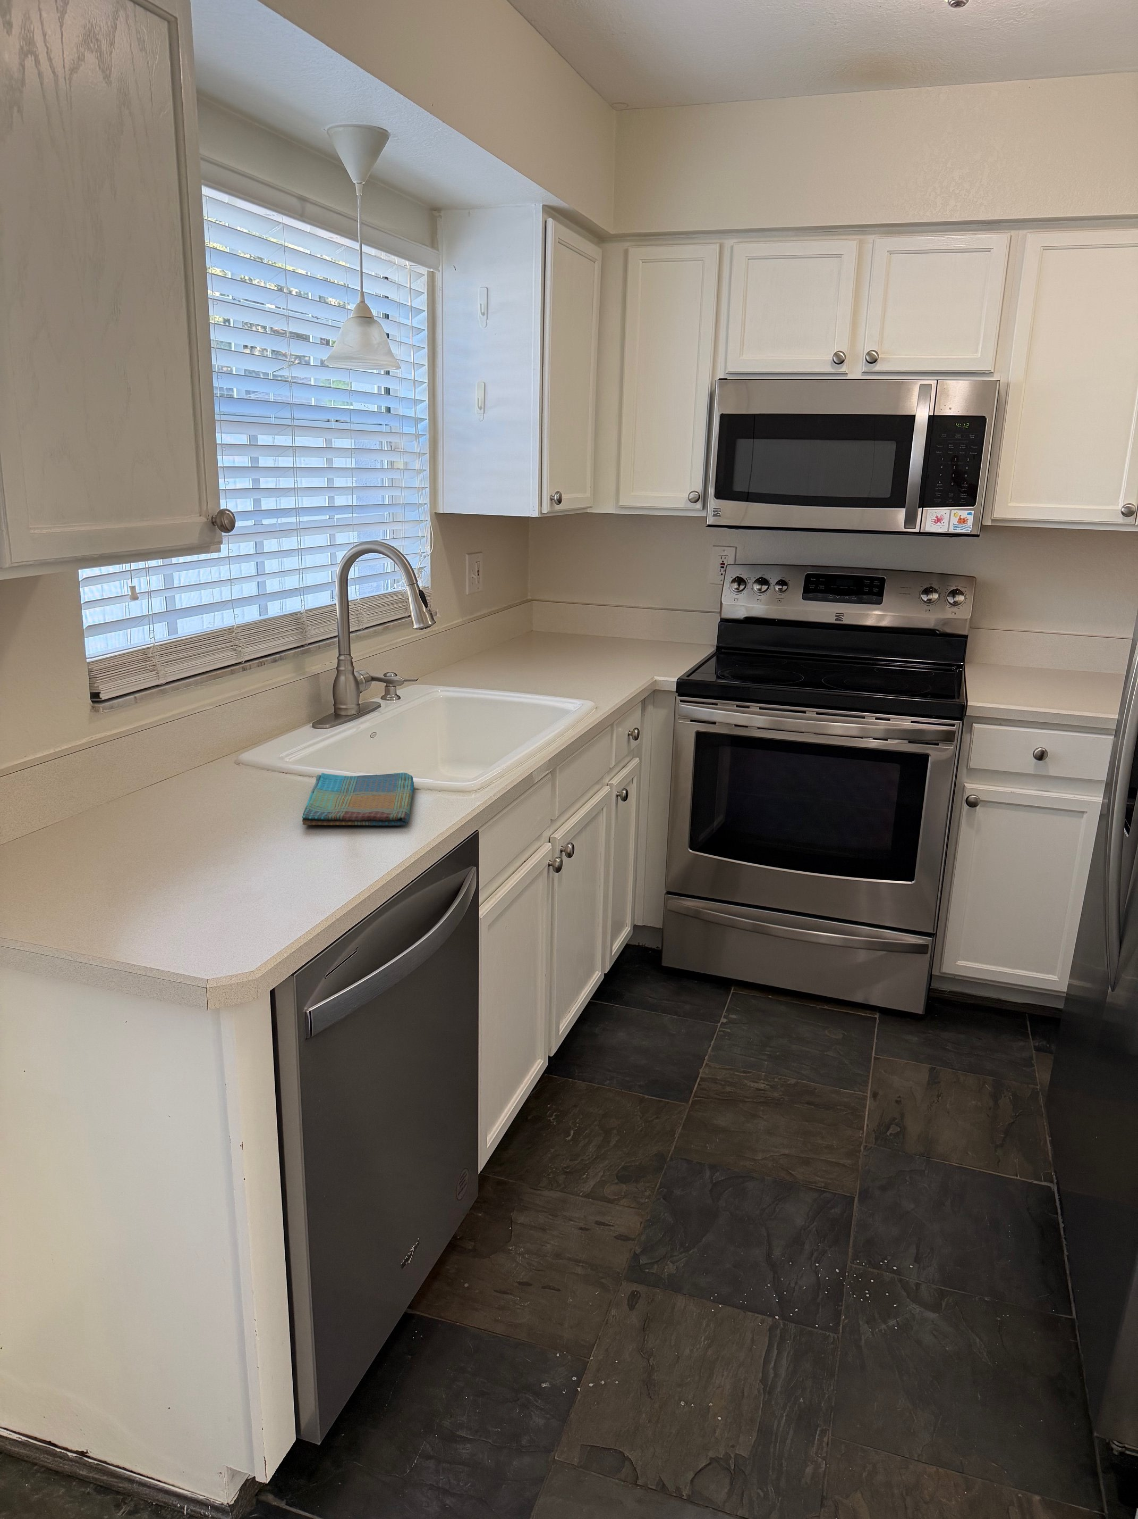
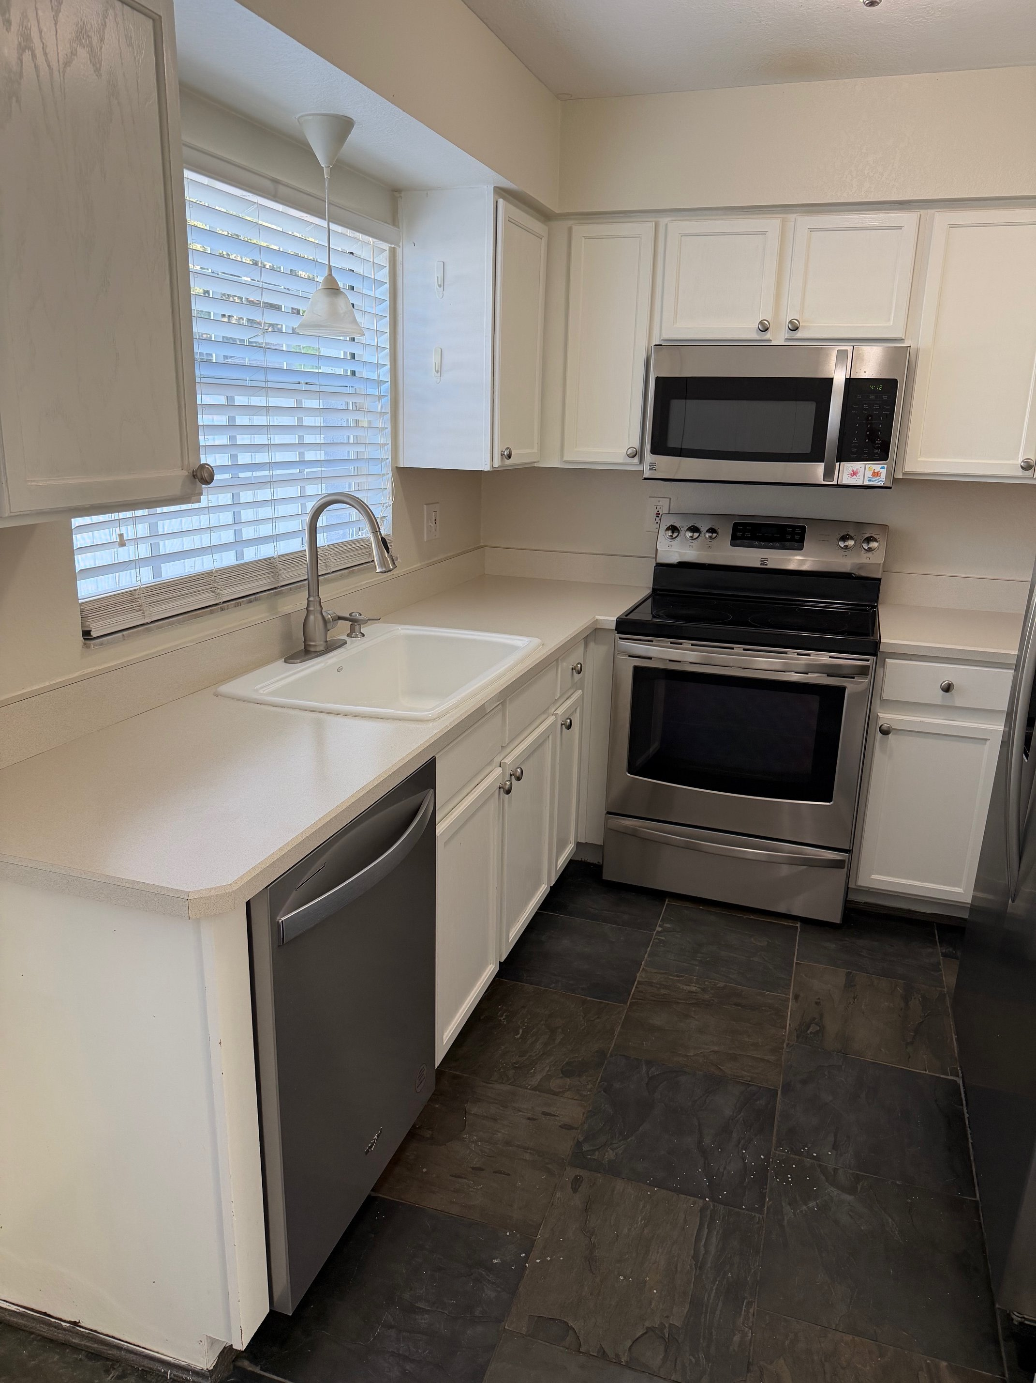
- dish towel (361, 798)
